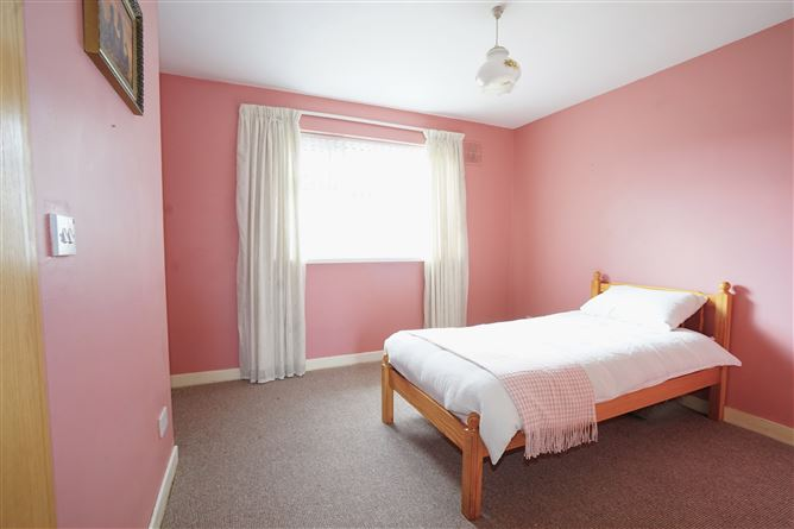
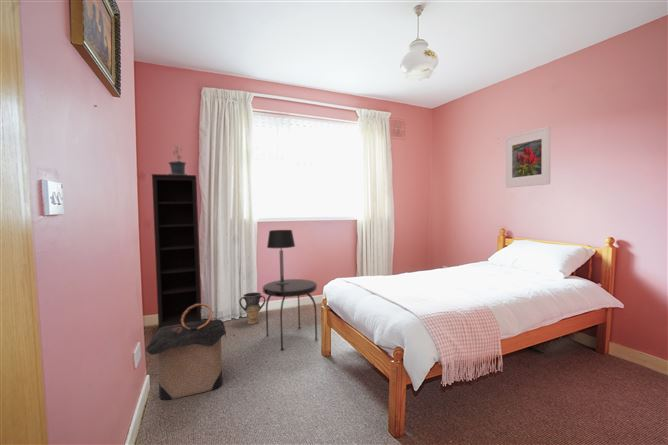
+ side table (298, 311)
+ laundry hamper (189, 348)
+ bookcase (178, 253)
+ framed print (526, 159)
+ potted plant (176, 160)
+ vase (252, 308)
+ table lamp (281, 256)
